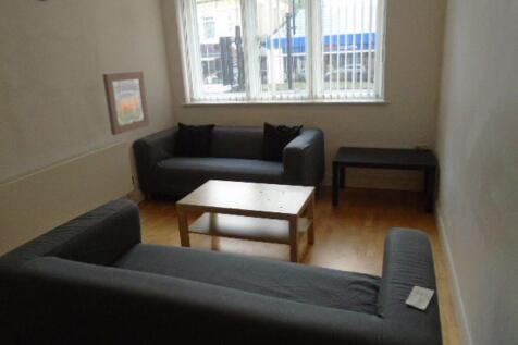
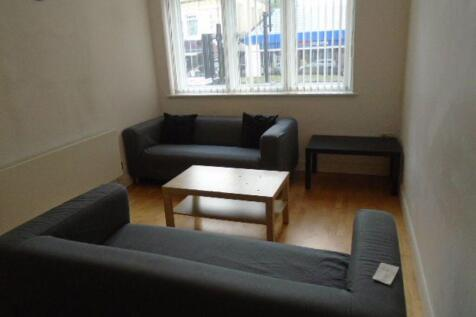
- wall art (127, 101)
